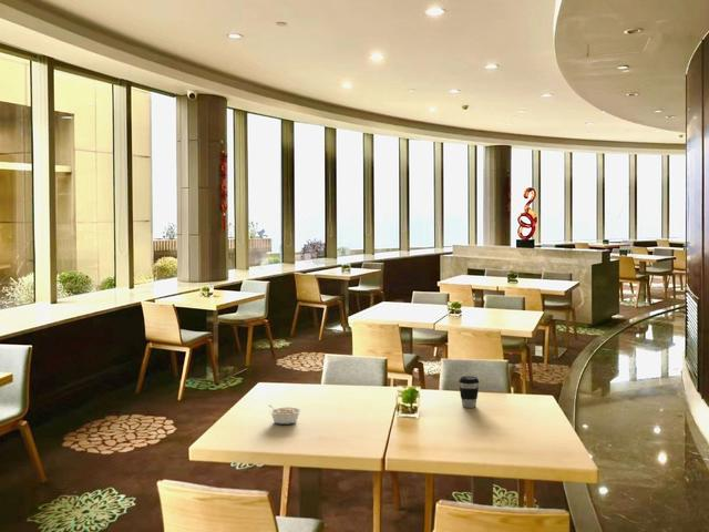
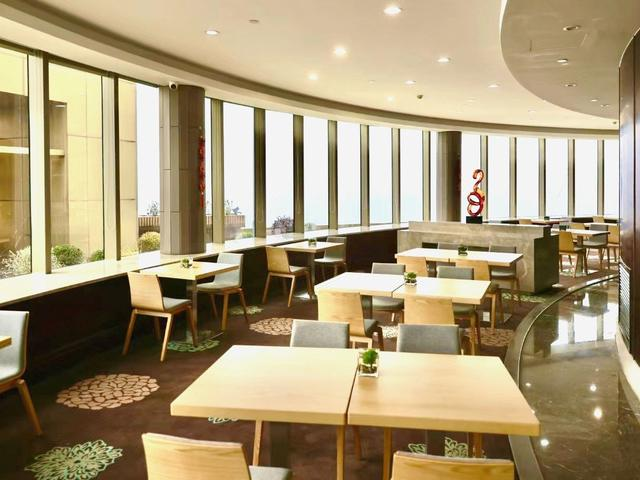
- coffee cup (469, 391)
- legume (284, 415)
